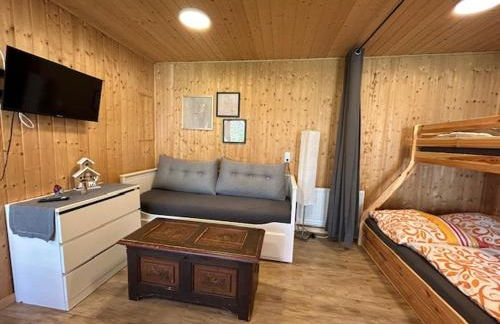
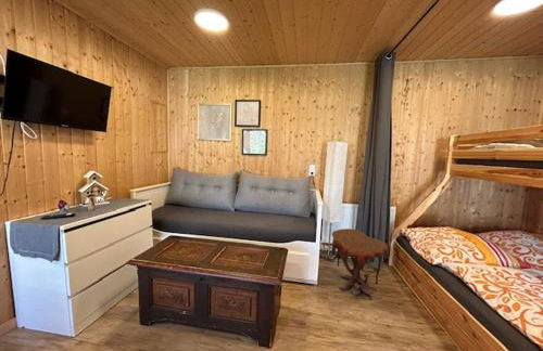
+ side table (357, 263)
